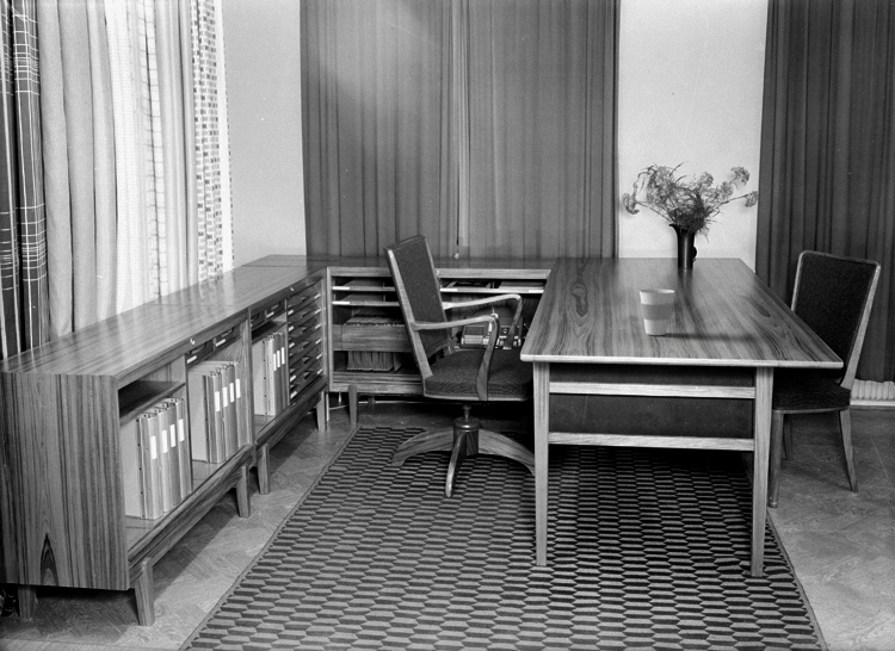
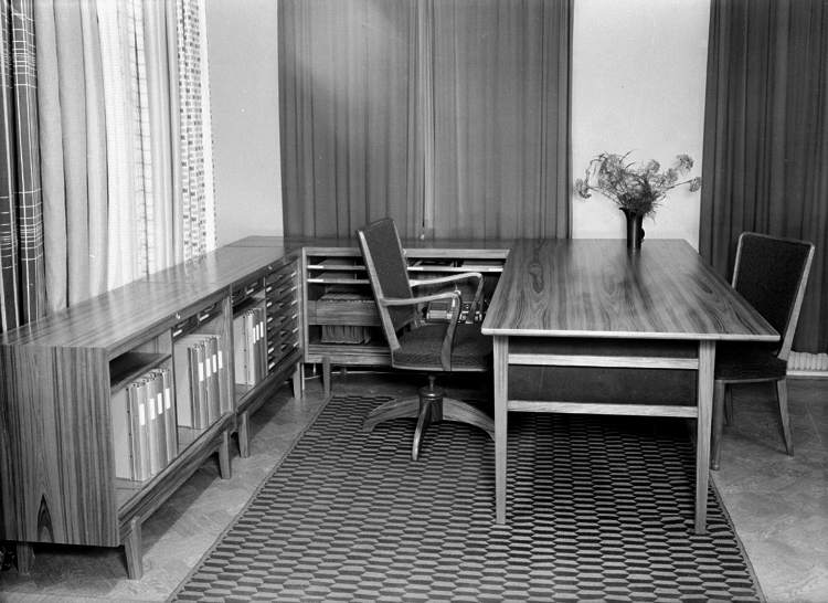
- cup (655, 312)
